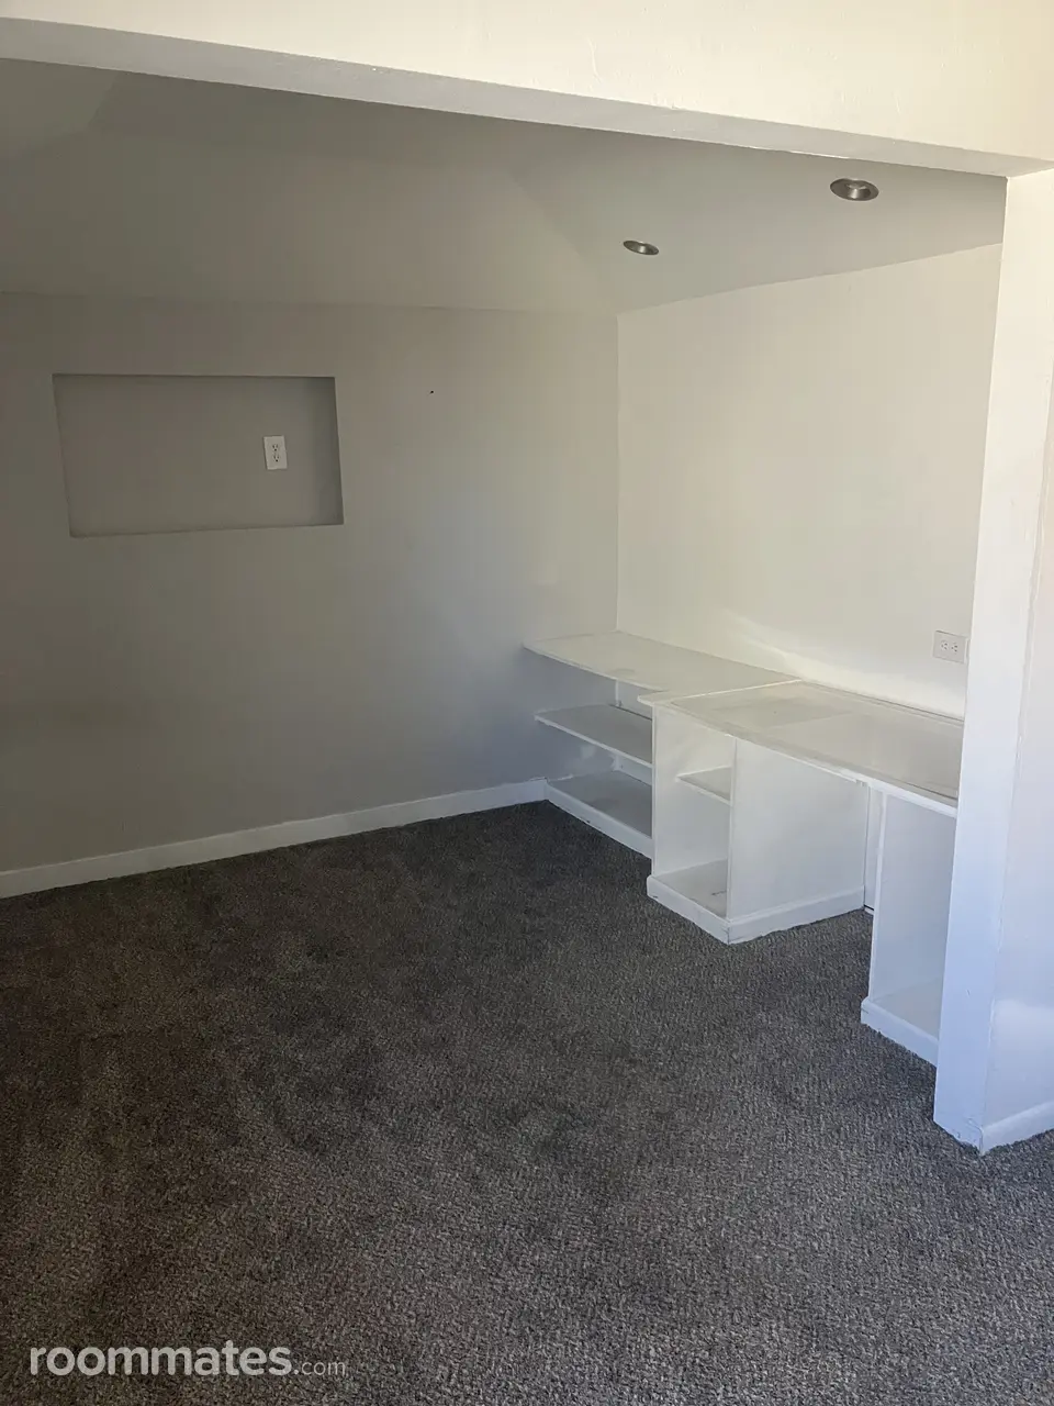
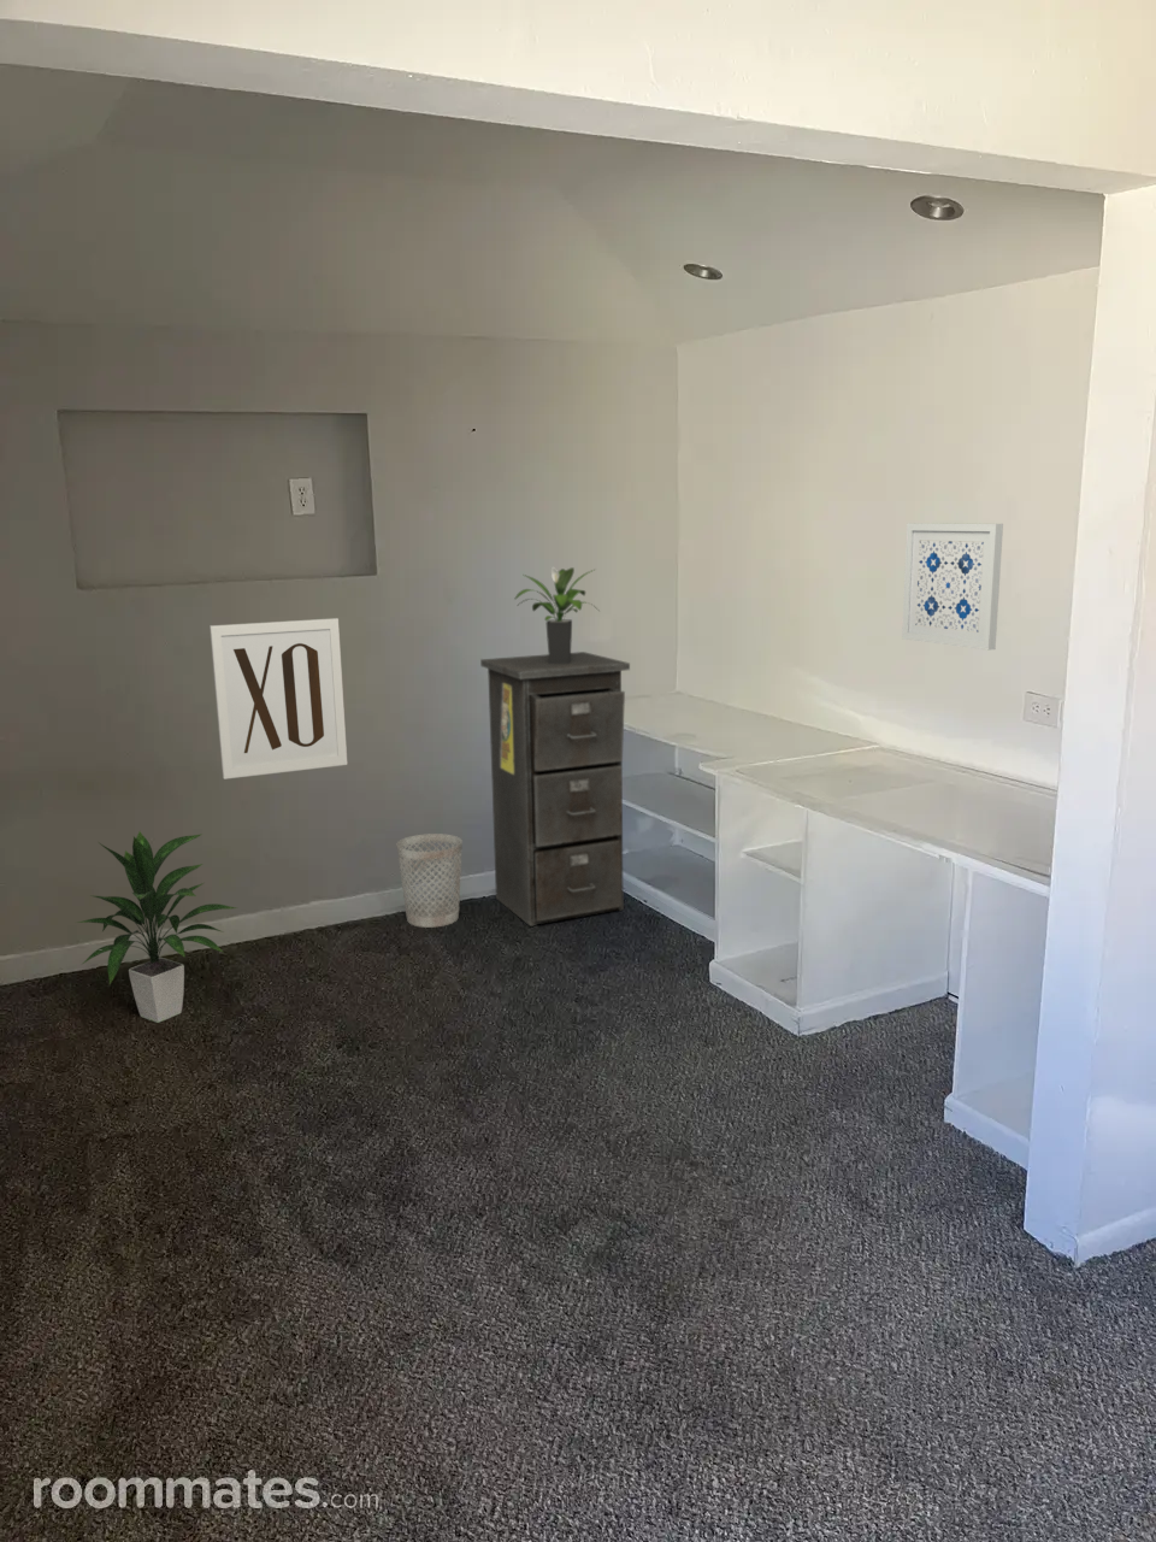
+ wall art (948, 584)
+ filing cabinet (560, 787)
+ wastebasket (431, 880)
+ wall art (280, 697)
+ potted plant (557, 613)
+ indoor plant (151, 922)
